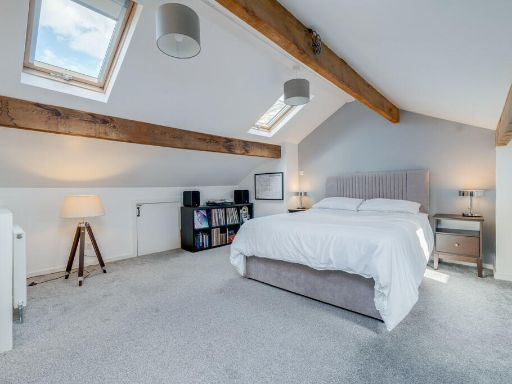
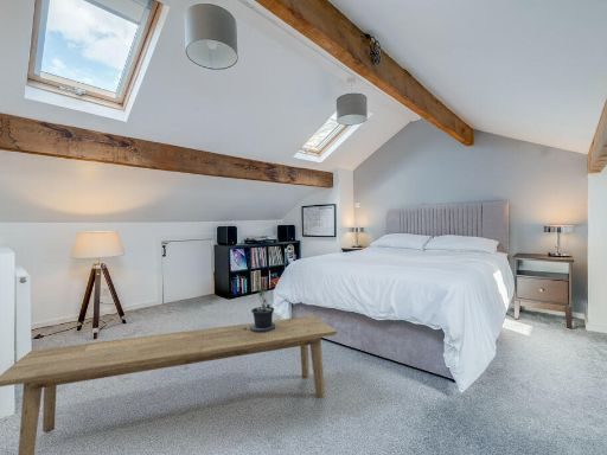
+ potted plant (262, 305)
+ bench (193, 363)
